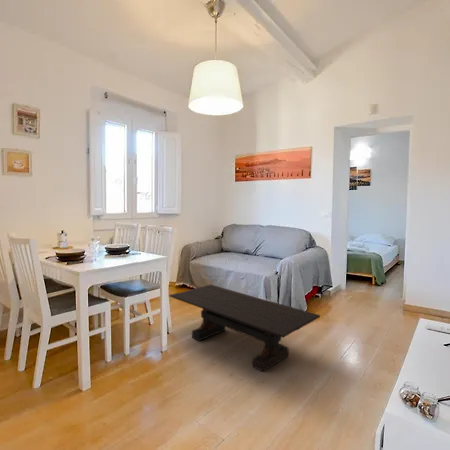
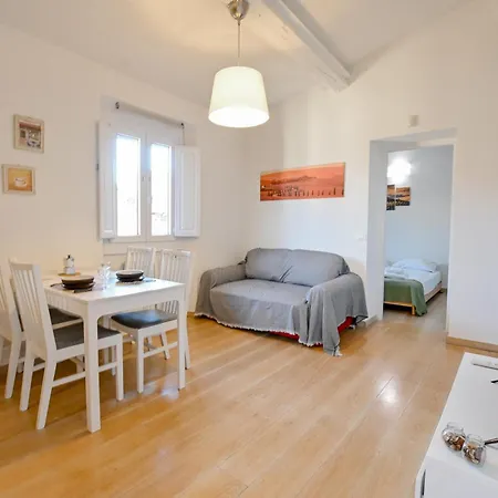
- coffee table (237, 325)
